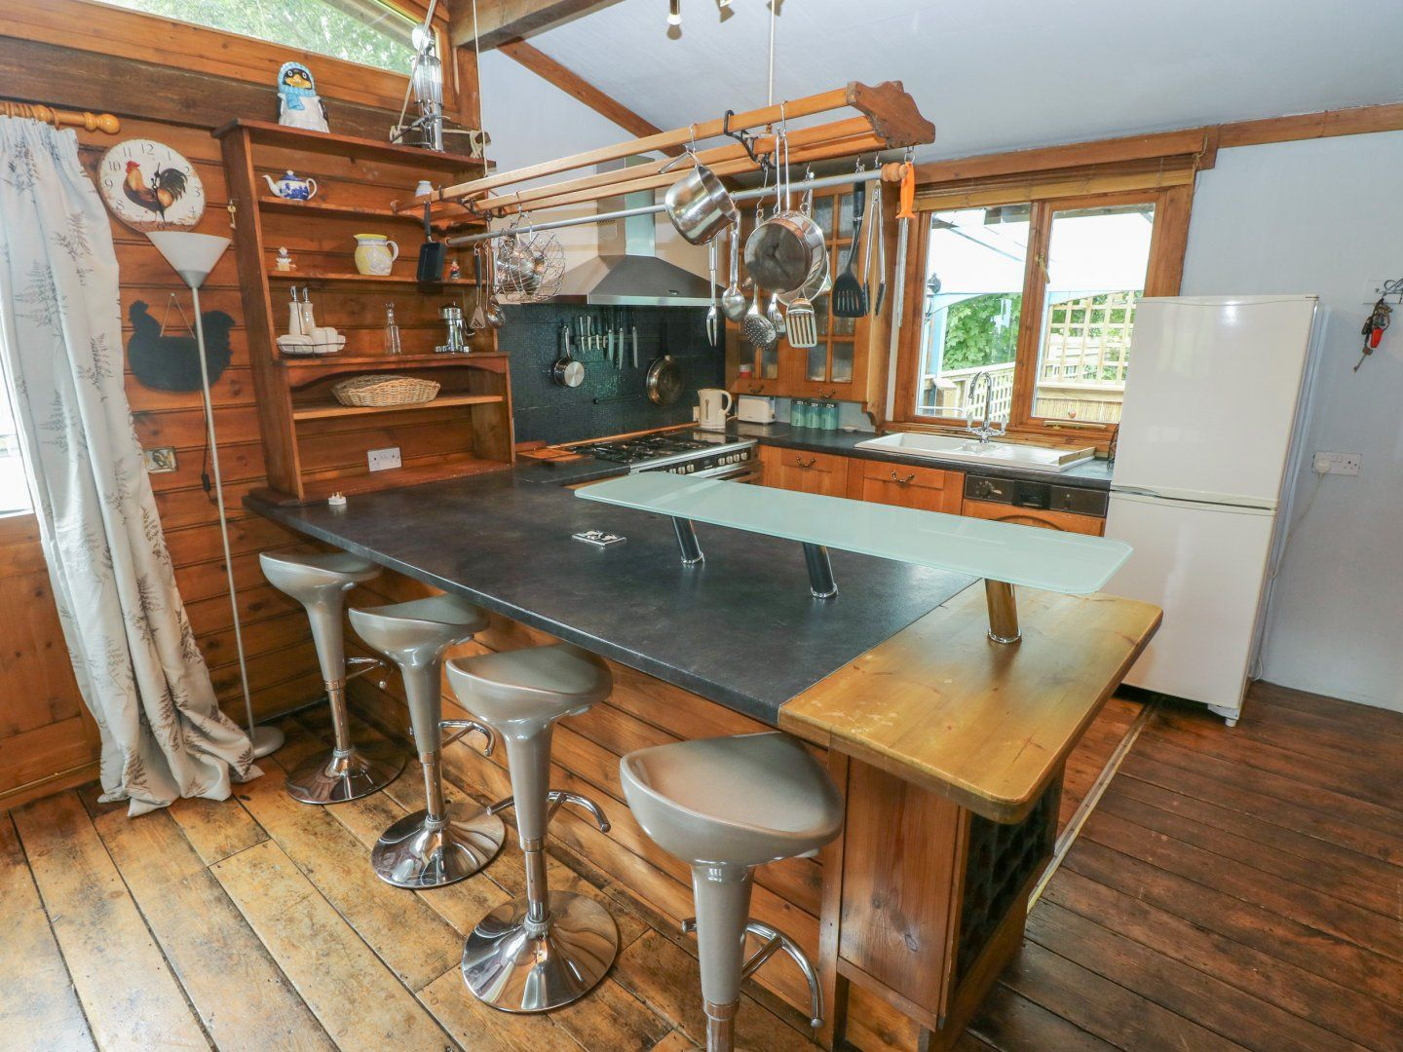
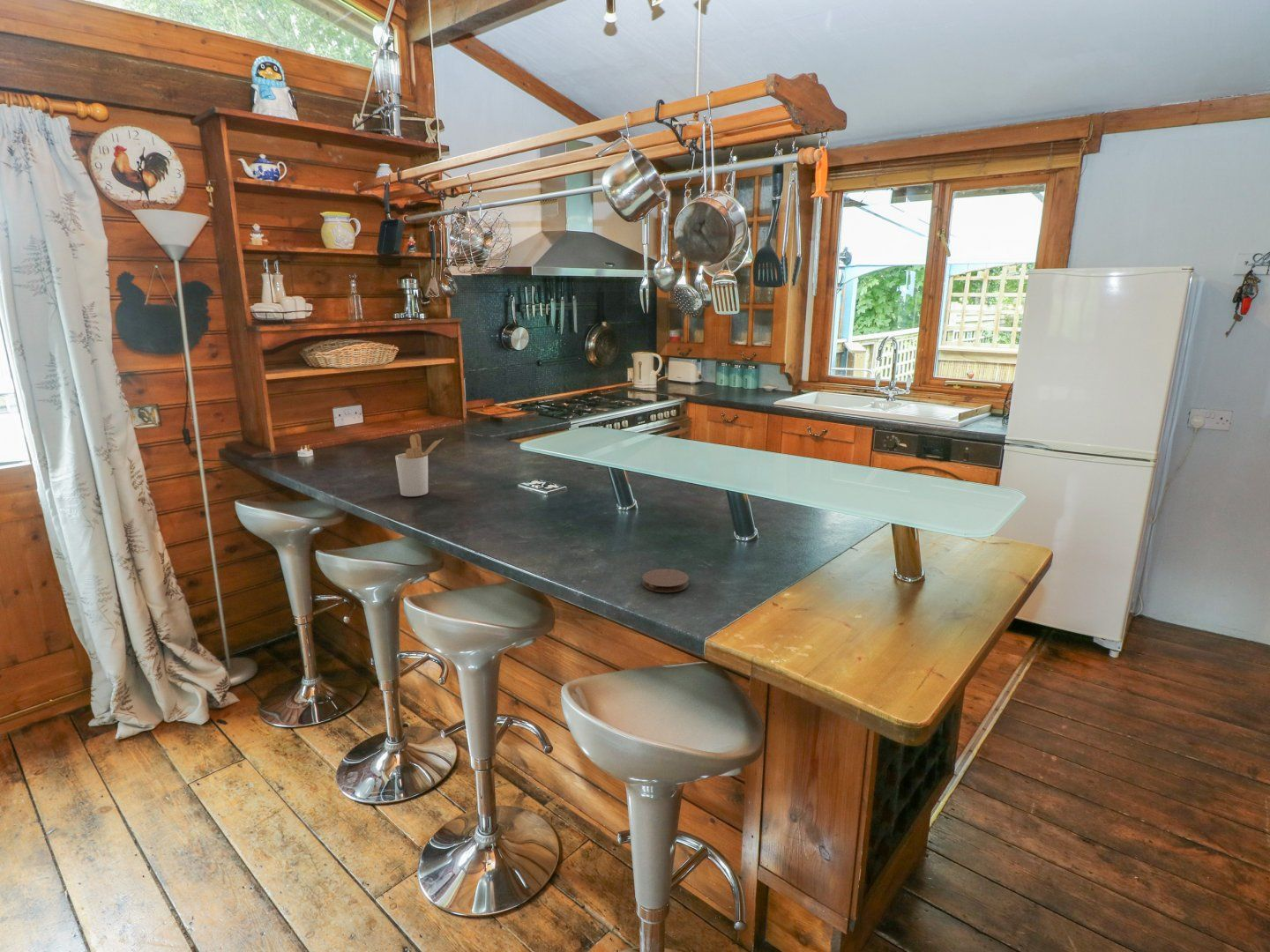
+ coaster (665, 580)
+ utensil holder (421, 465)
